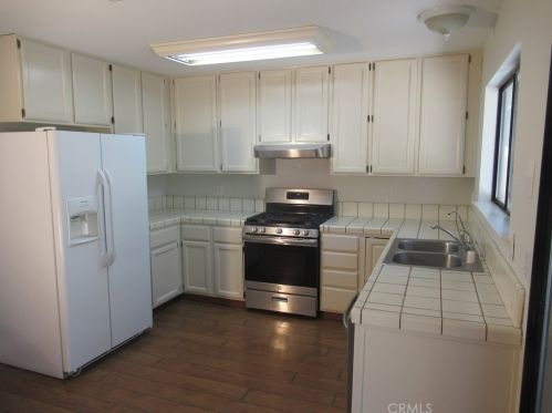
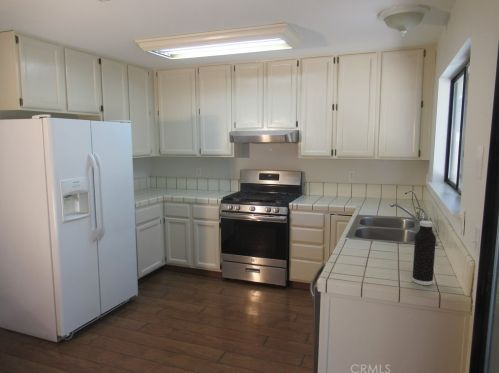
+ water bottle (424, 252)
